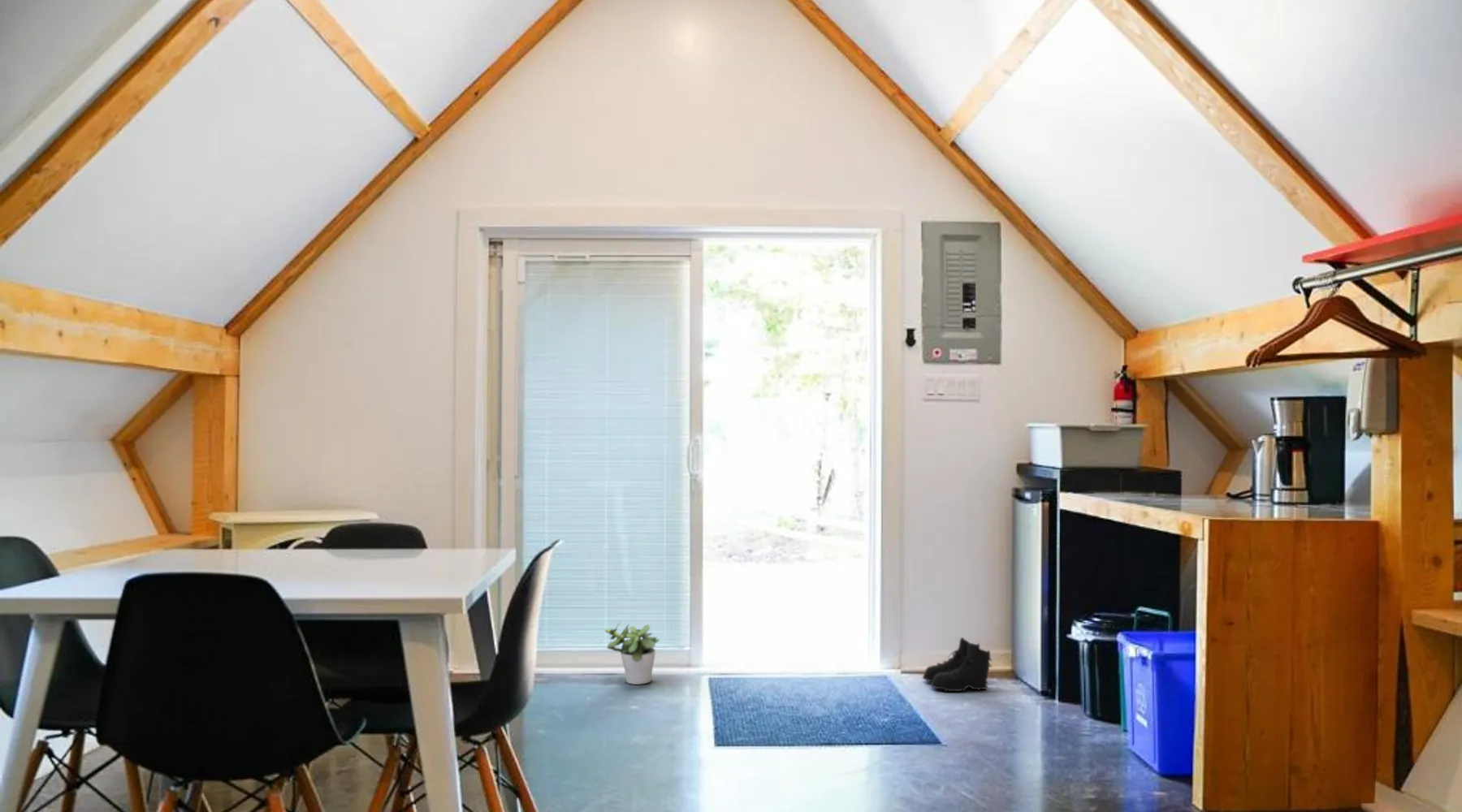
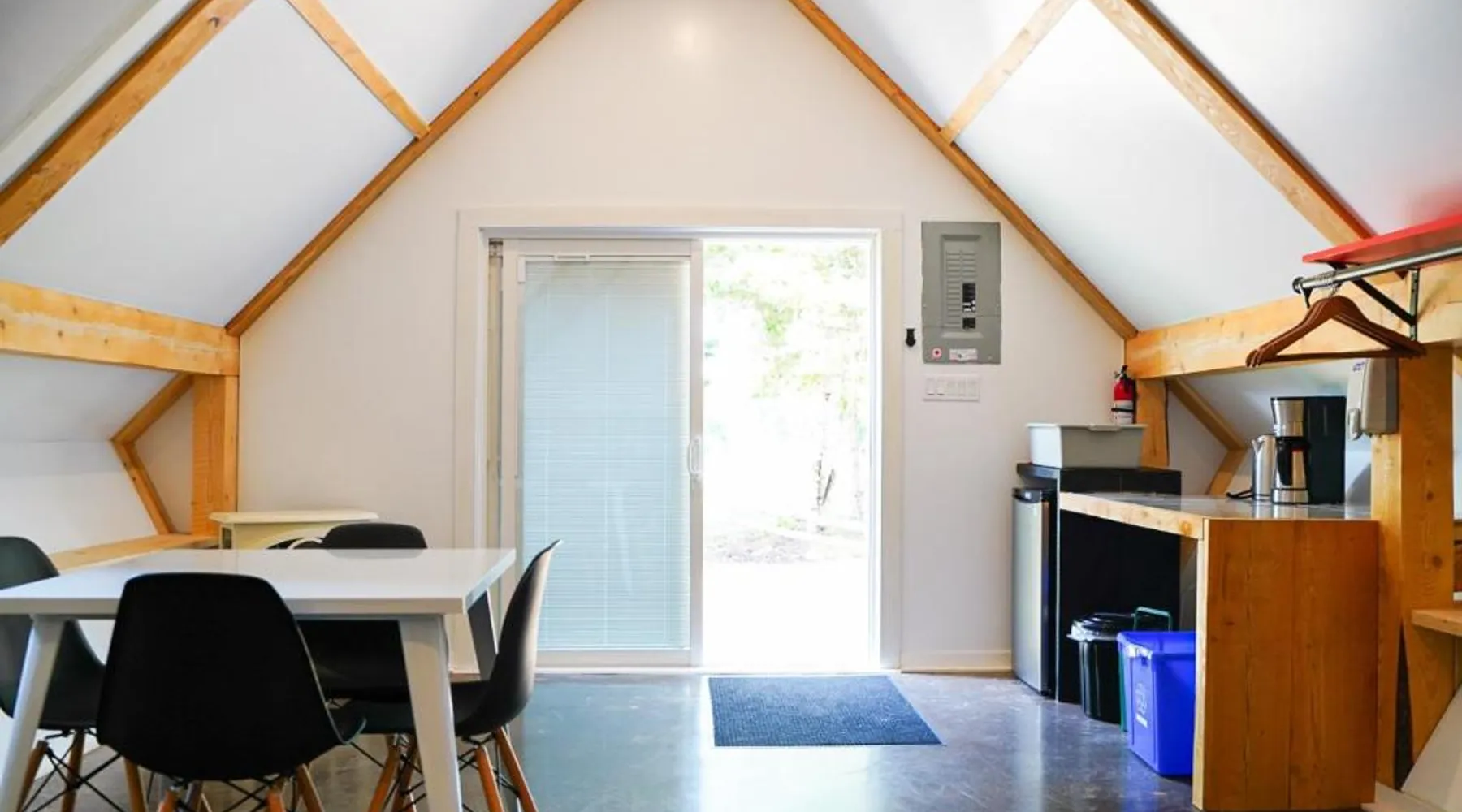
- boots (956, 663)
- potted plant (631, 652)
